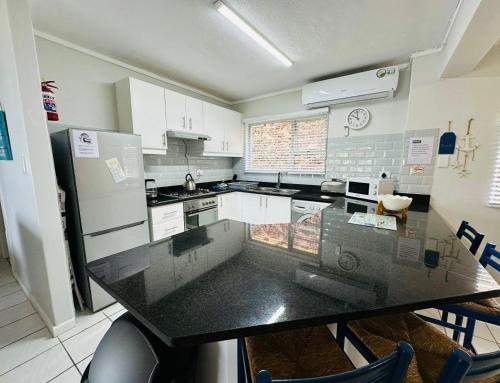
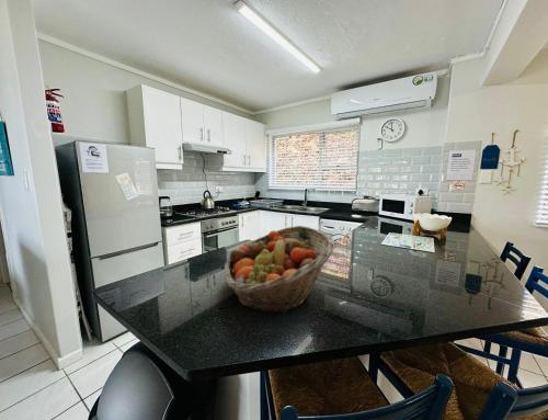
+ fruit basket (276, 261)
